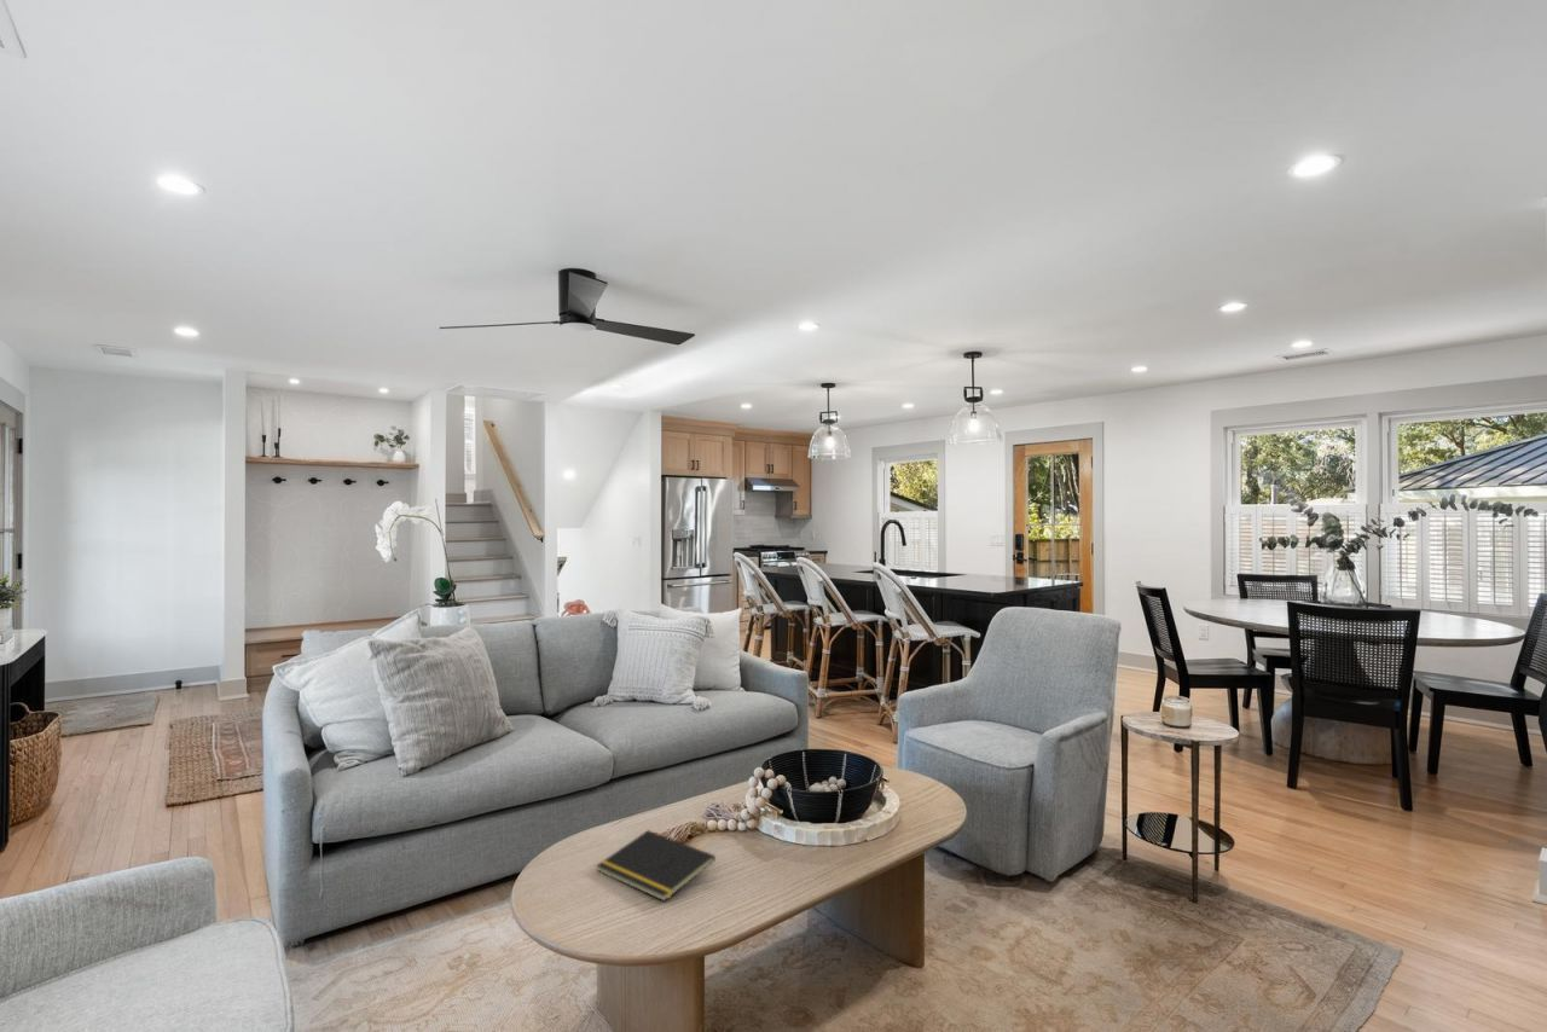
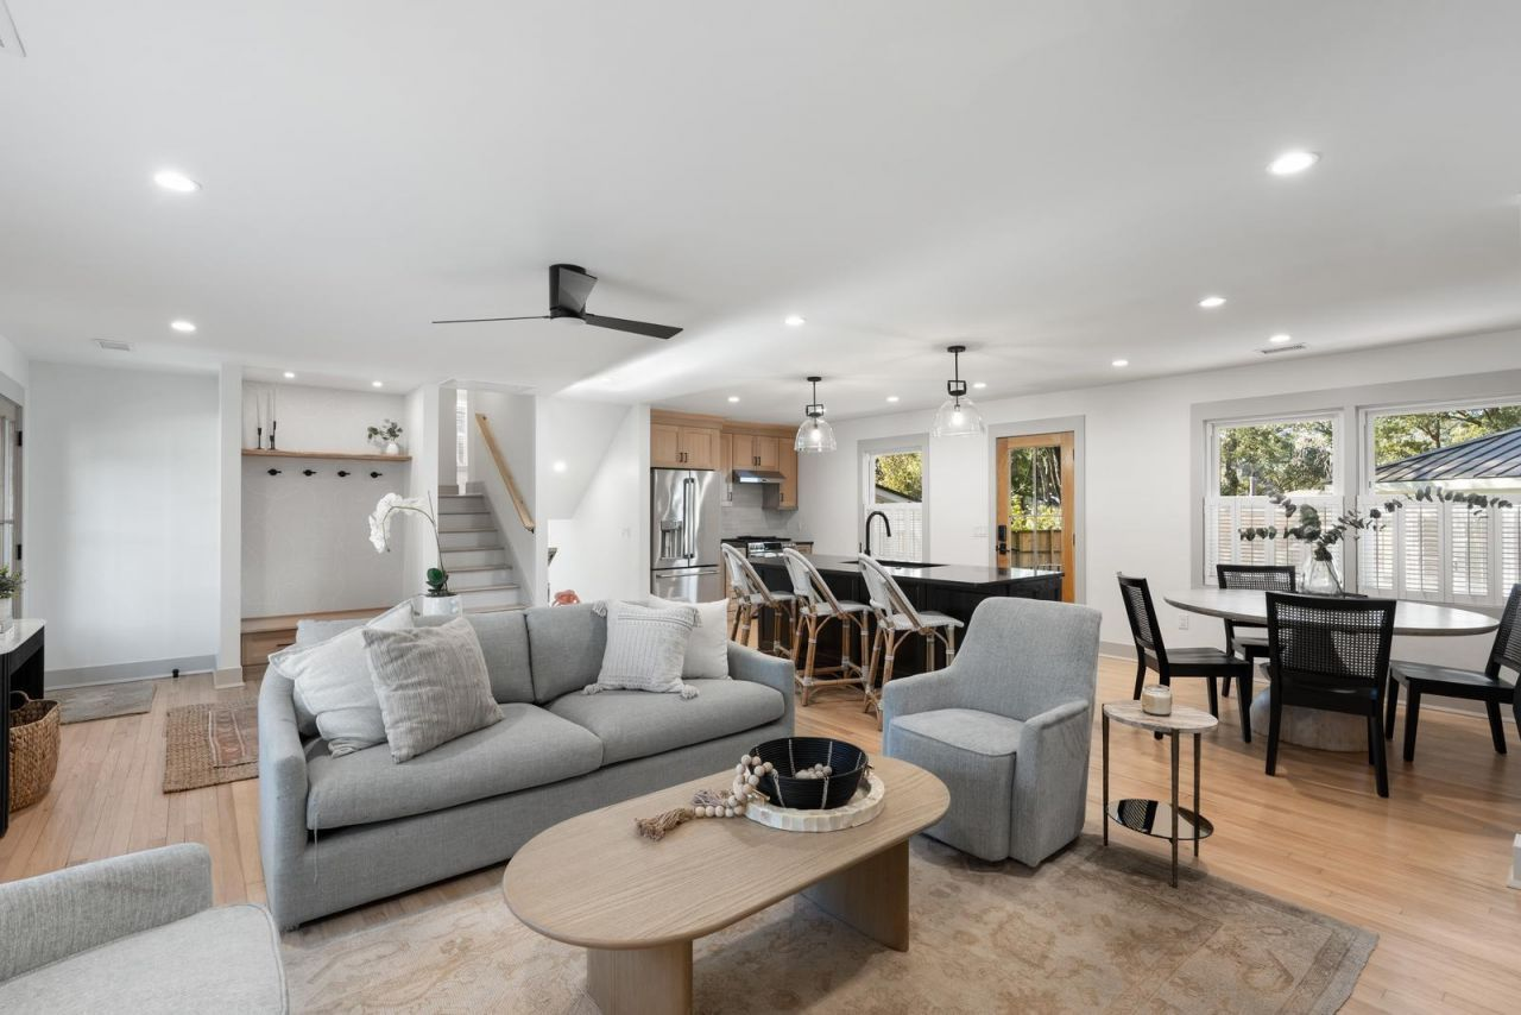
- notepad (655, 863)
